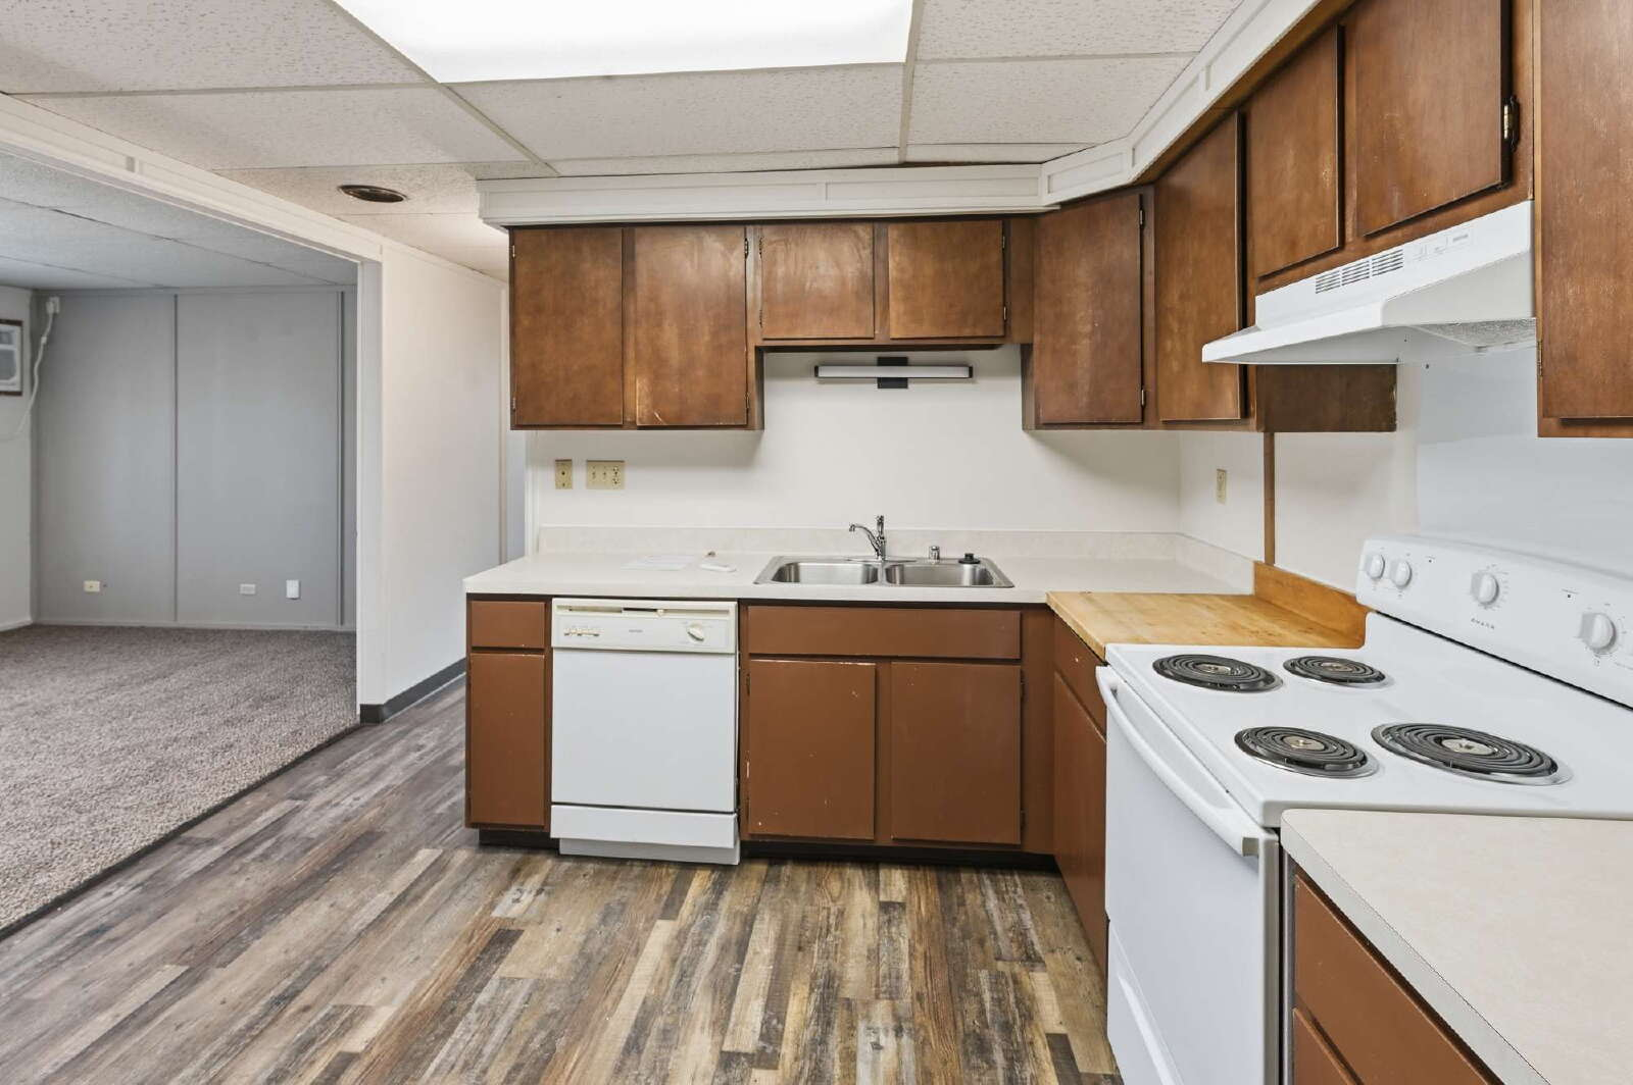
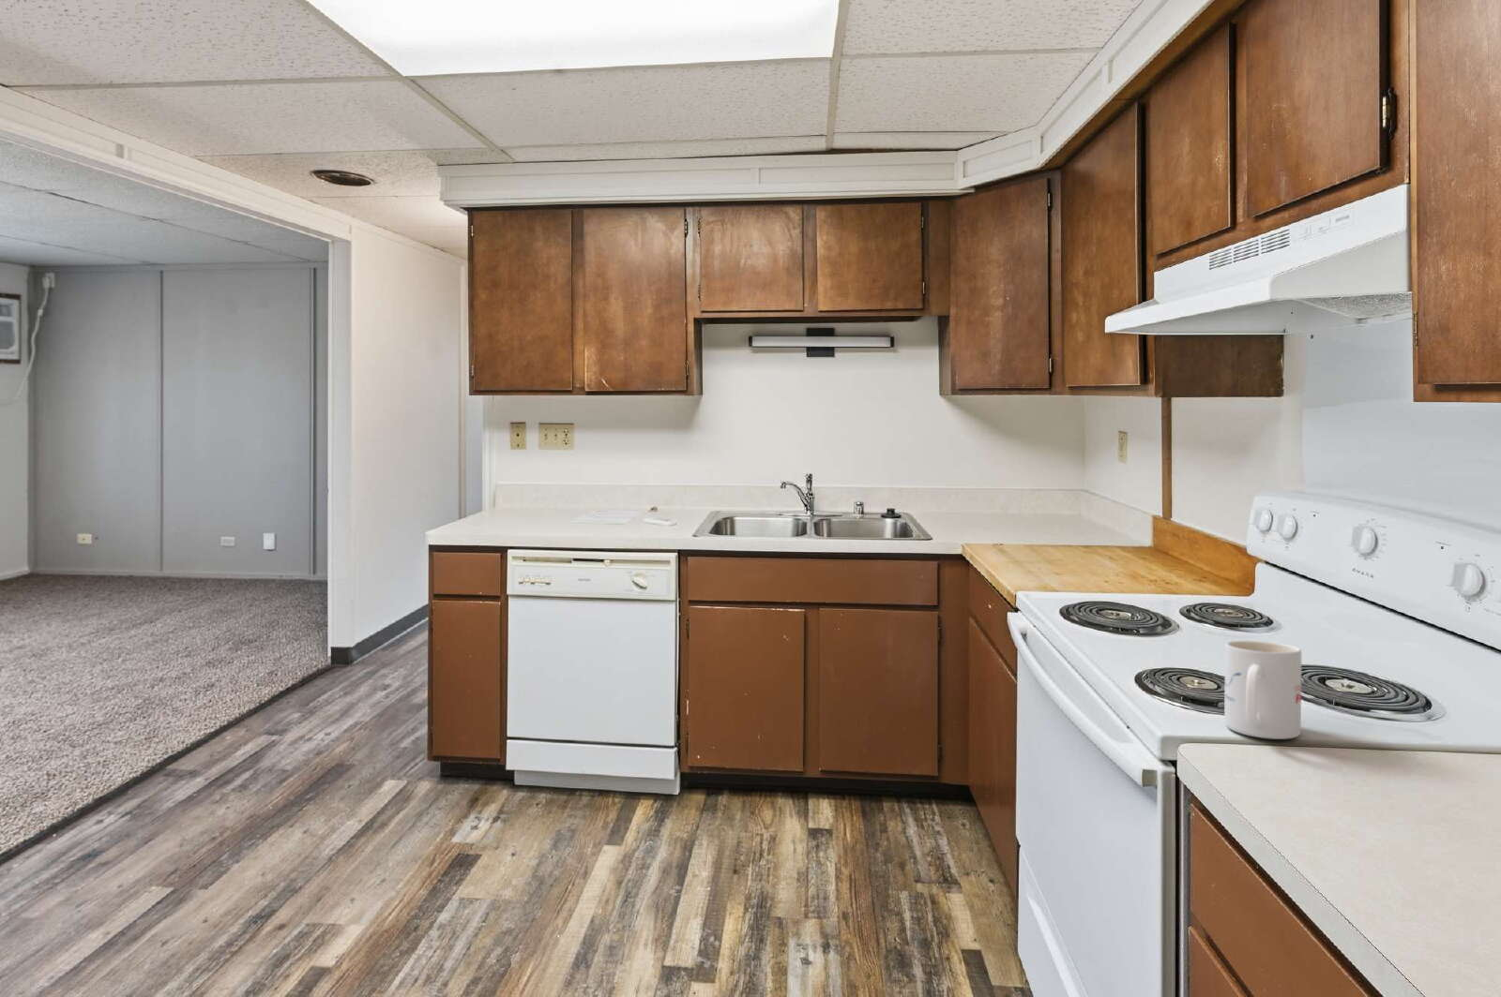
+ mug (1259, 691)
